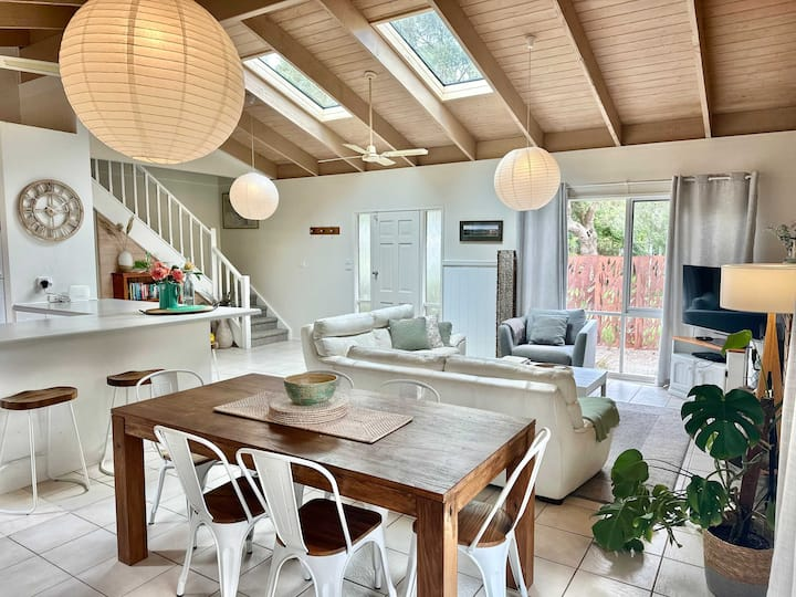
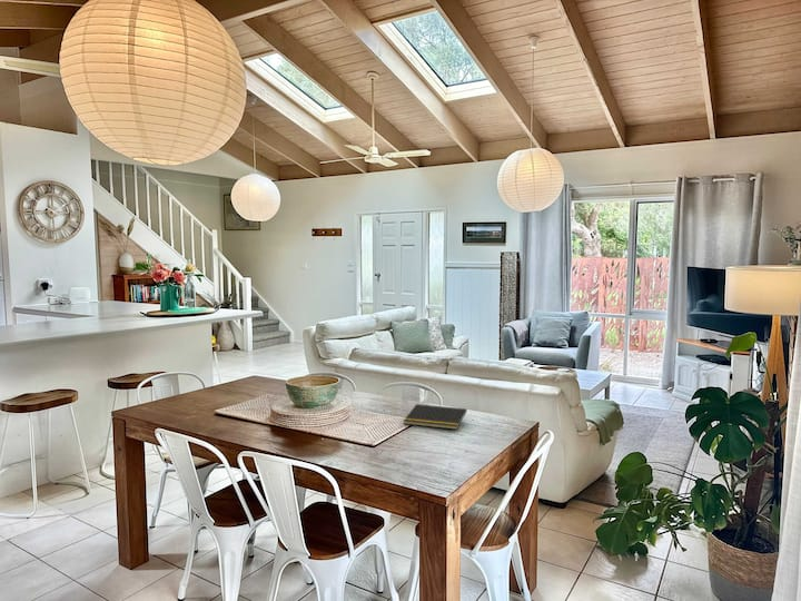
+ notepad (435, 415)
